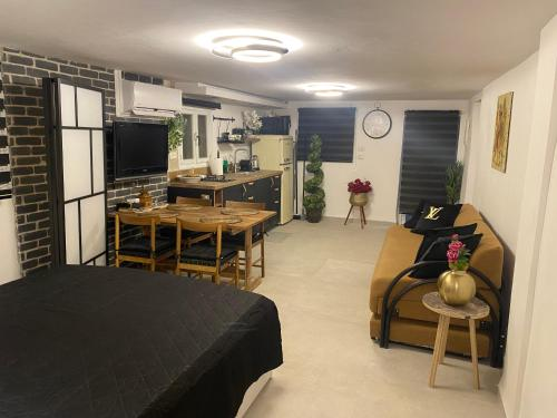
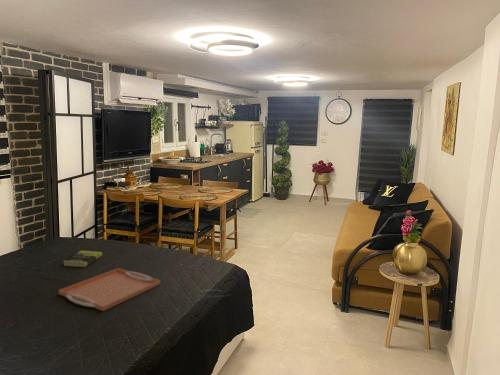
+ book (83, 258)
+ serving tray (111, 287)
